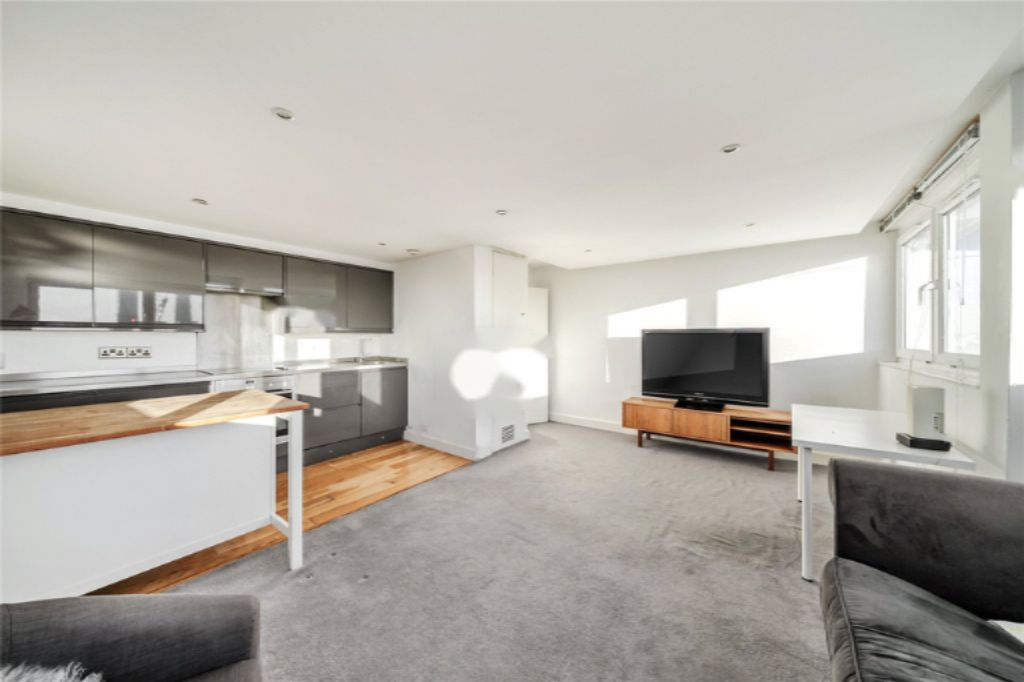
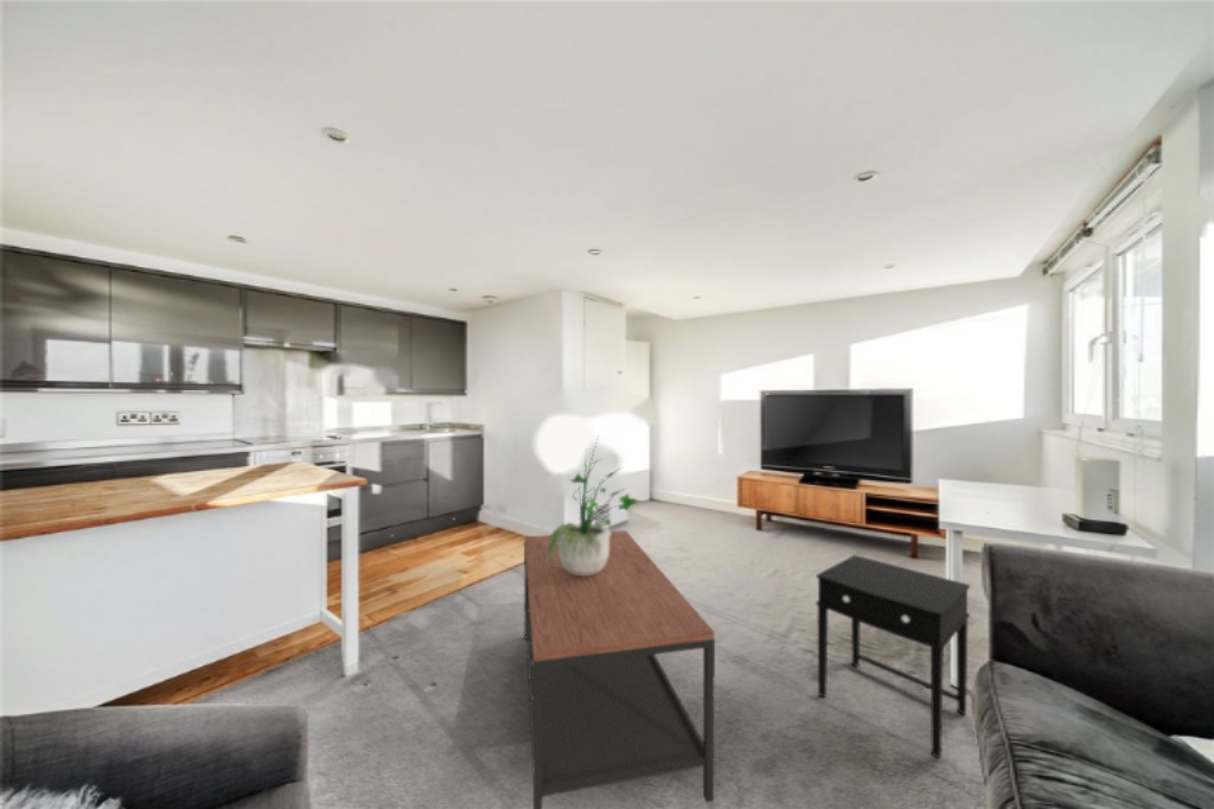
+ side table (893, 633)
+ coffee table (594, 635)
+ potted plant (589, 507)
